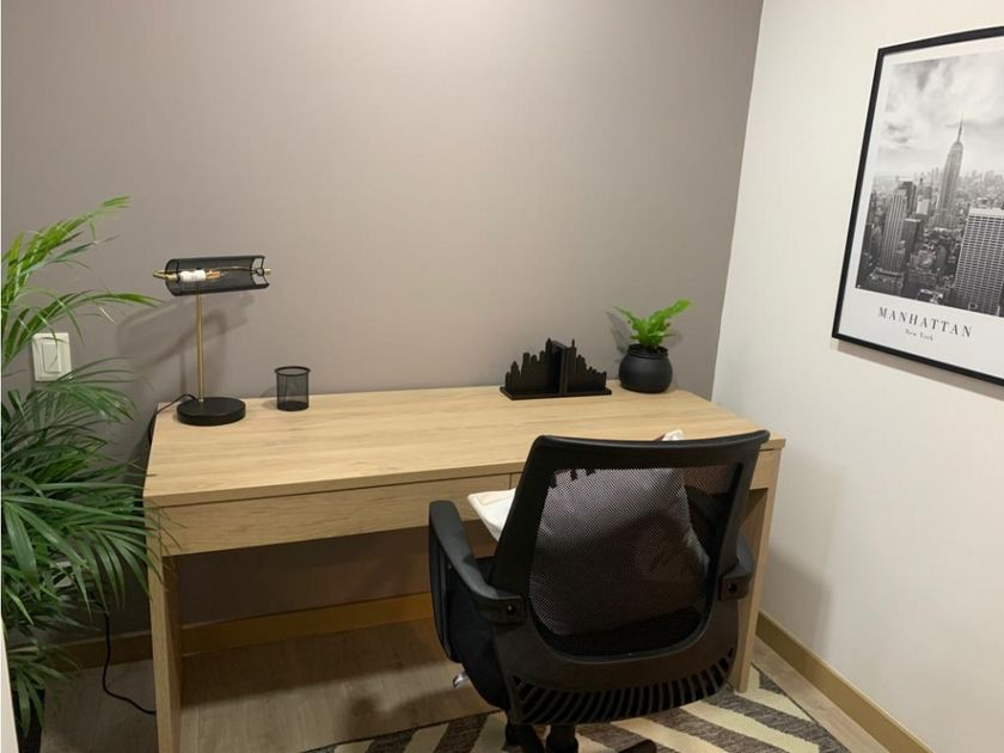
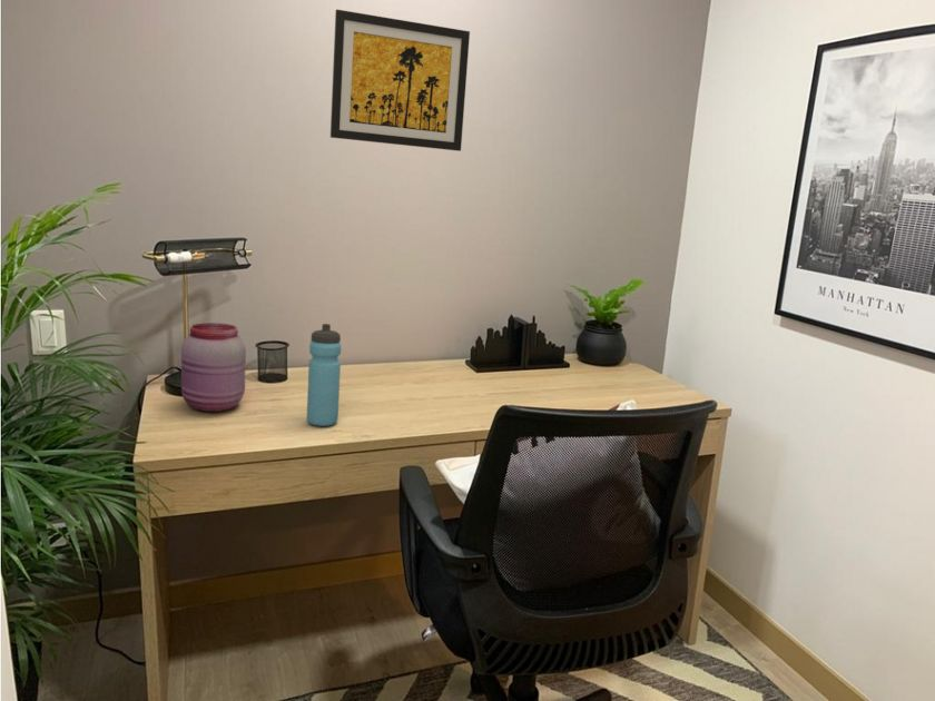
+ wall art (401, 83)
+ jar (213, 366)
+ water bottle (324, 373)
